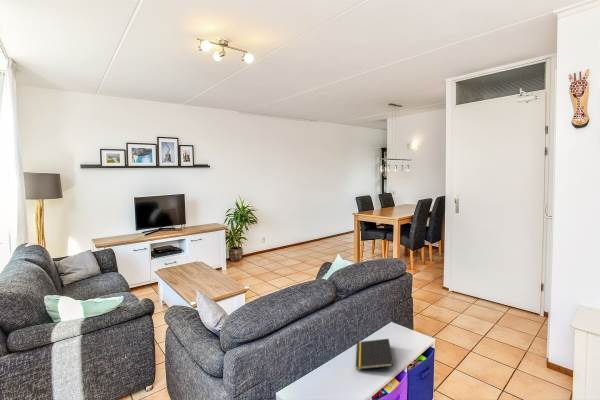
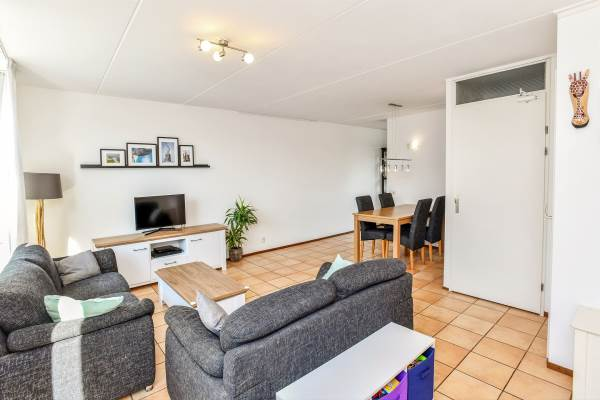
- notepad (373, 353)
